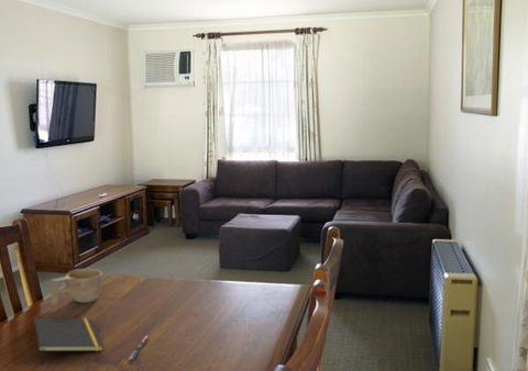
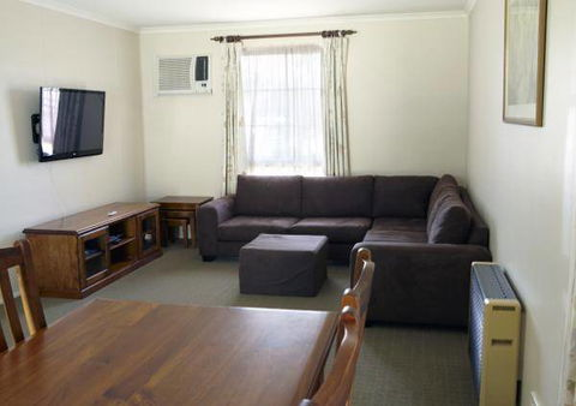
- pen (139, 347)
- notepad (67, 333)
- cup (76, 288)
